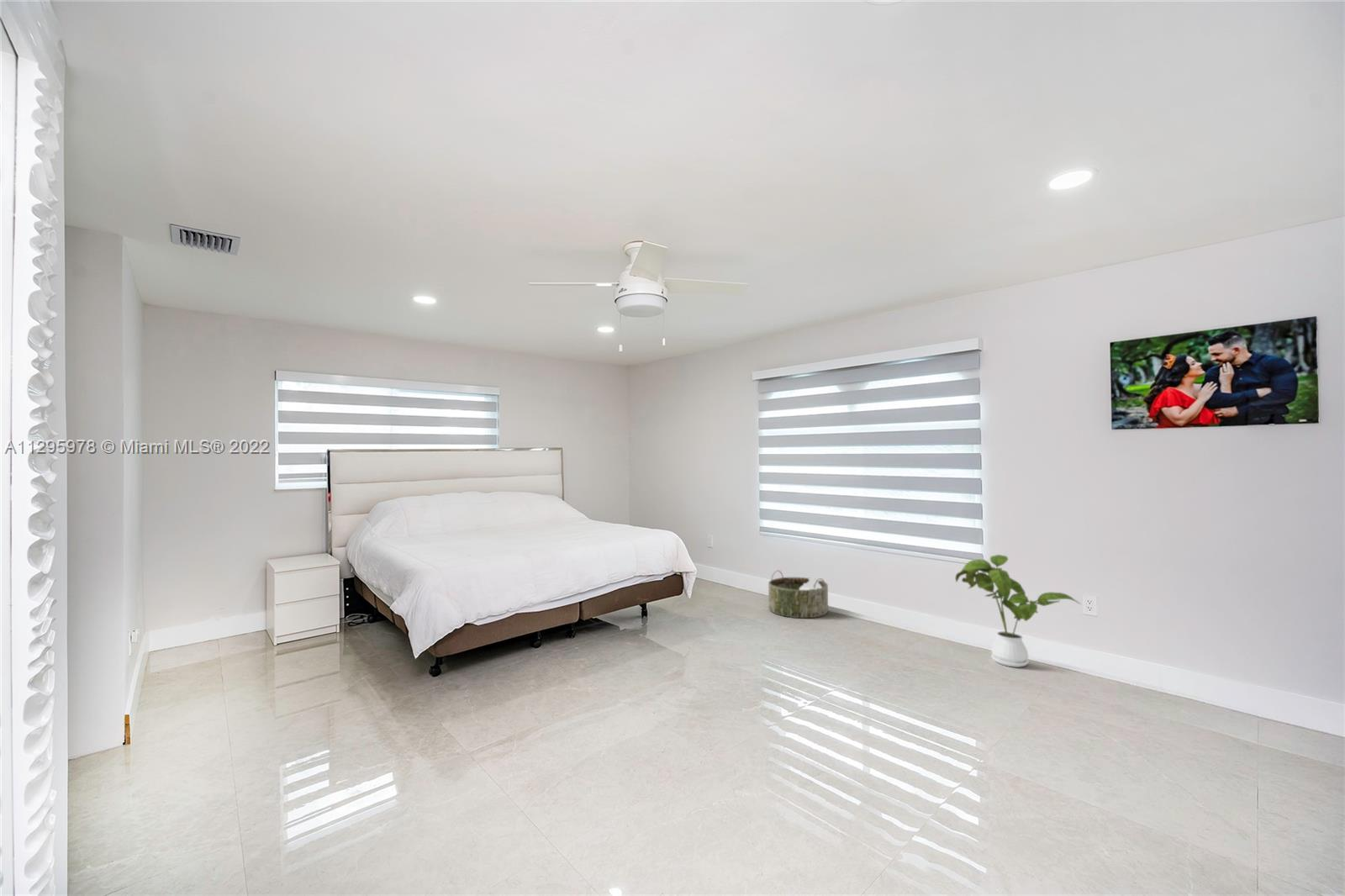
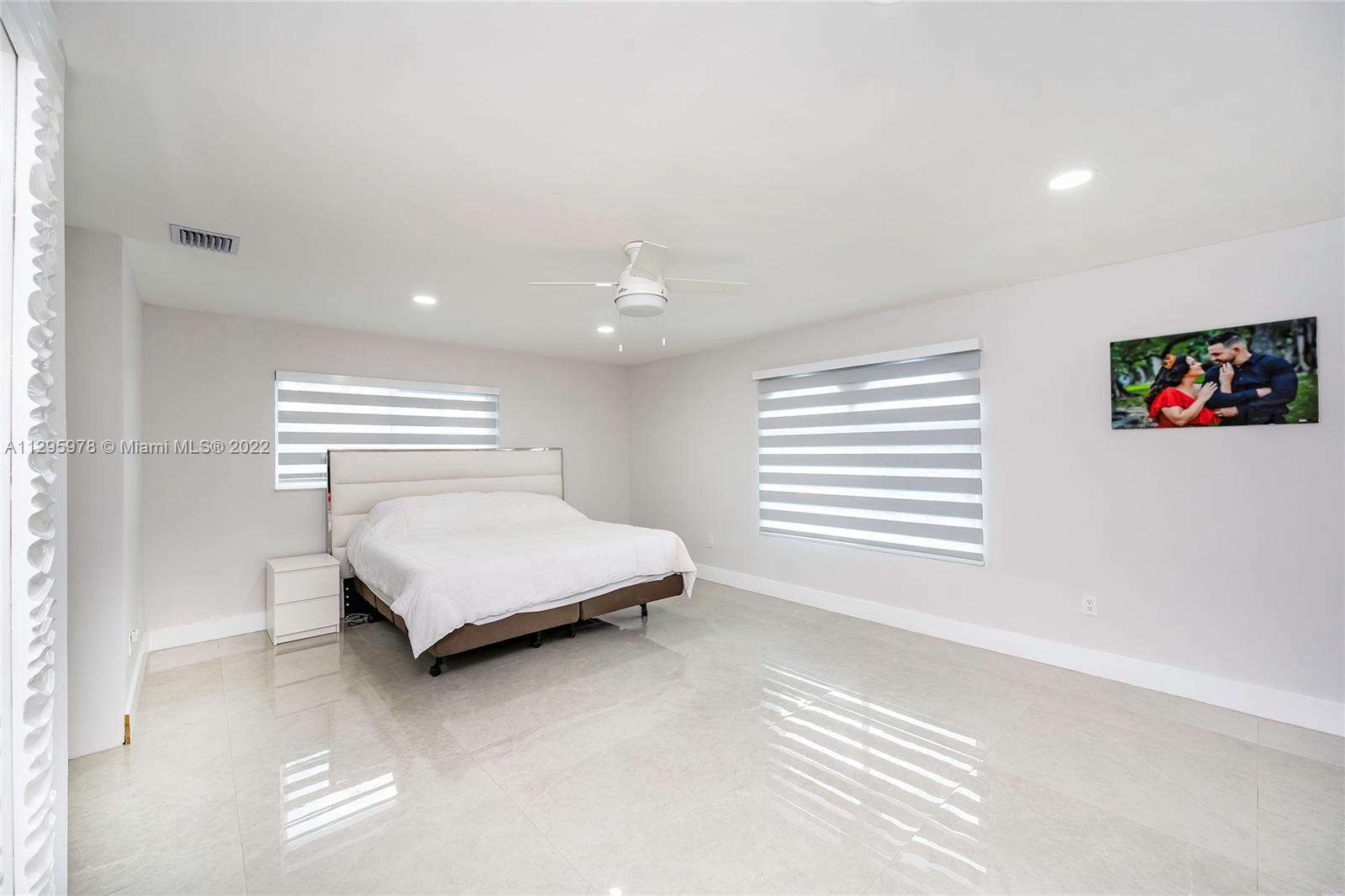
- basket (798, 592)
- house plant (1009, 609)
